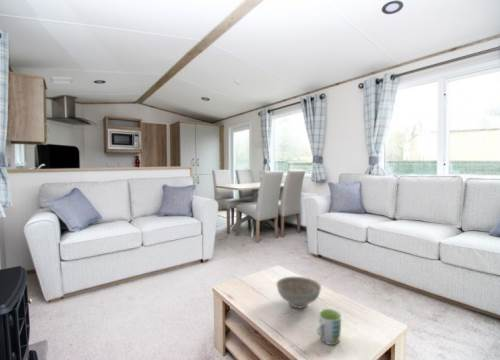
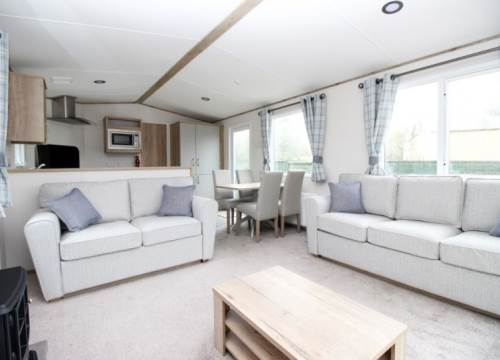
- decorative bowl (298, 293)
- mug (327, 328)
